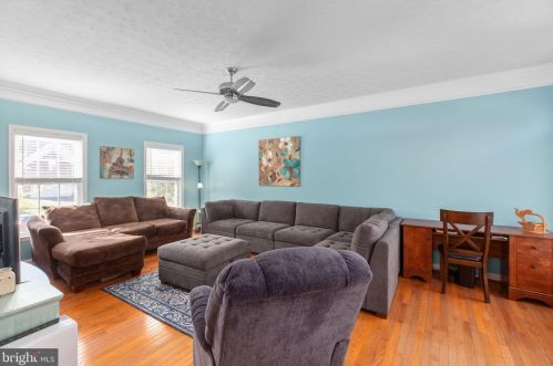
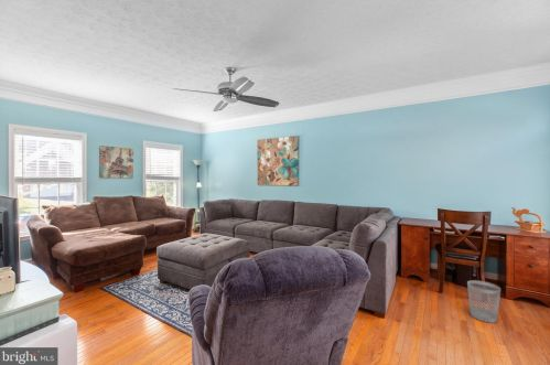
+ wastebasket (483, 301)
